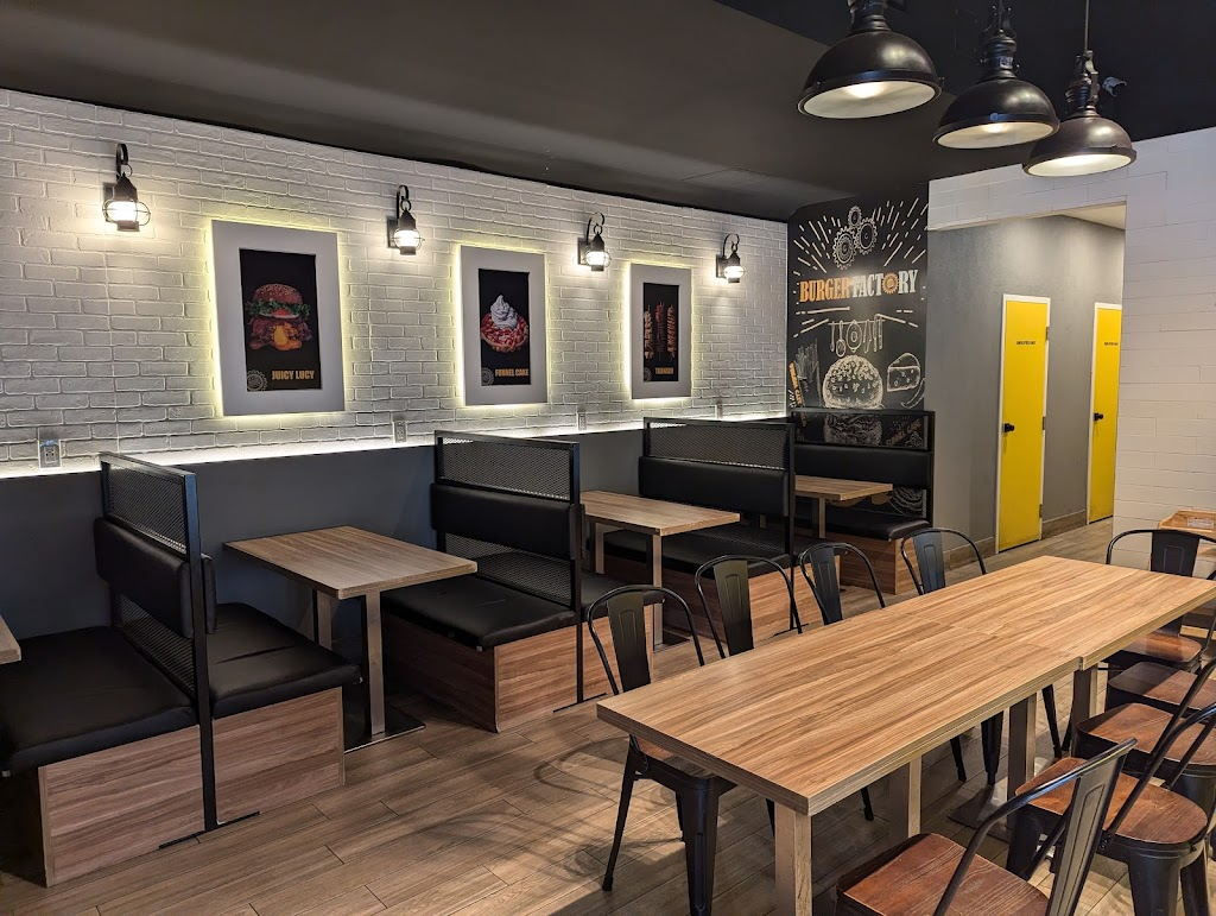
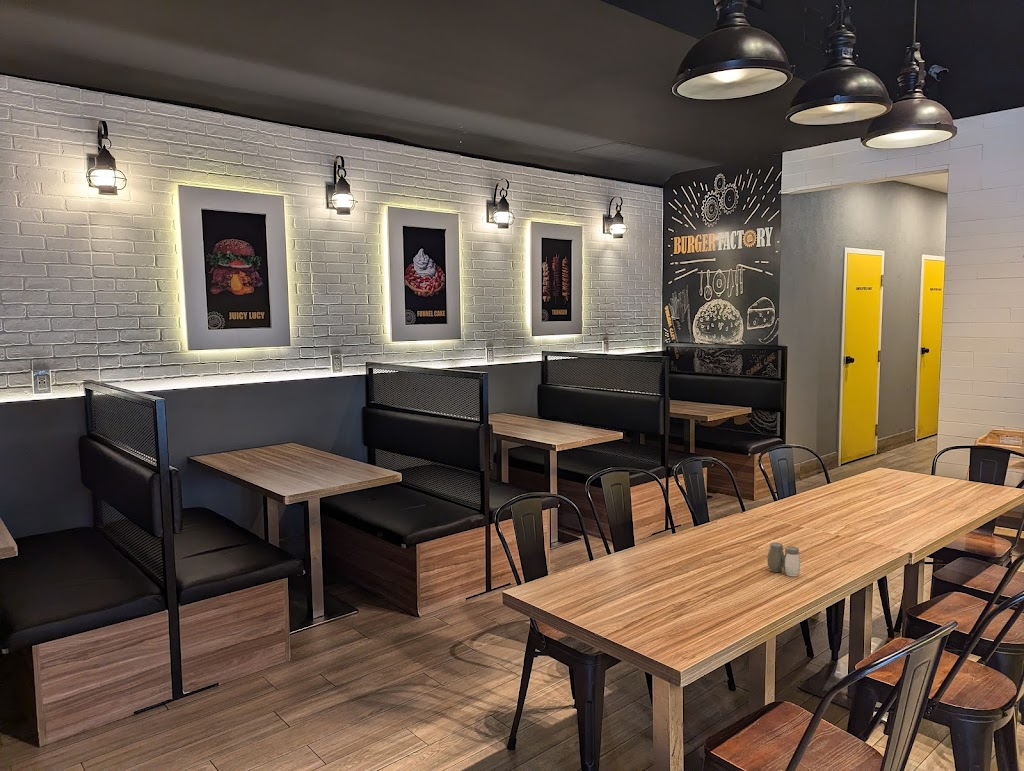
+ salt and pepper shaker (783, 558)
